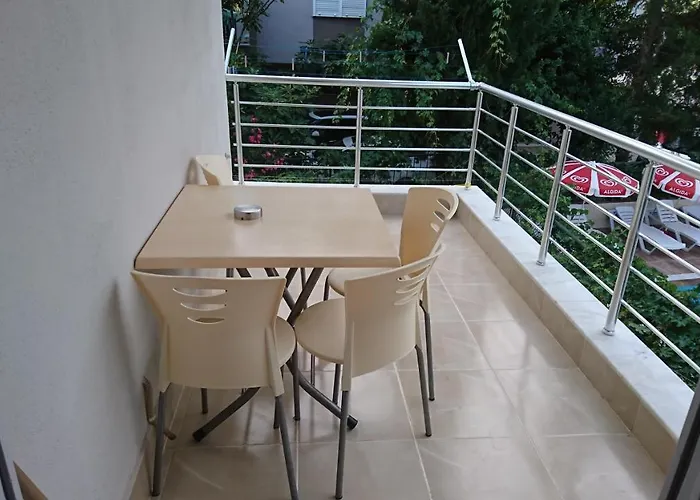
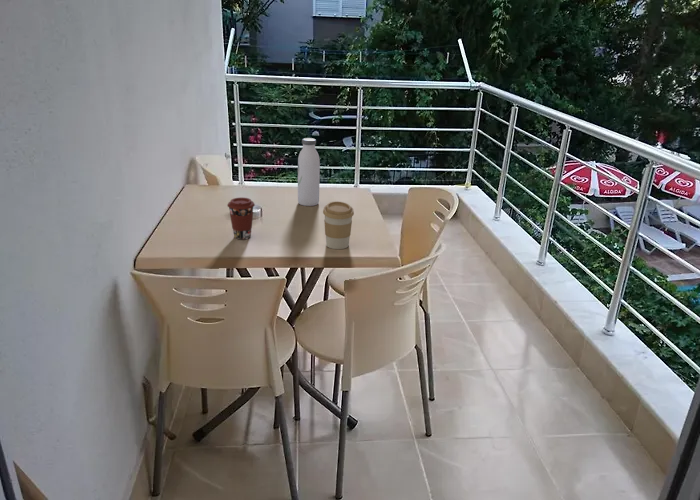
+ water bottle (308, 171)
+ coffee cup (241, 218)
+ coffee cup (338, 225)
